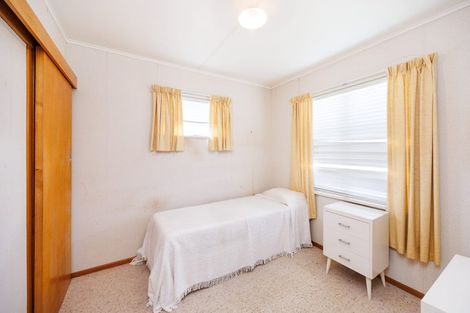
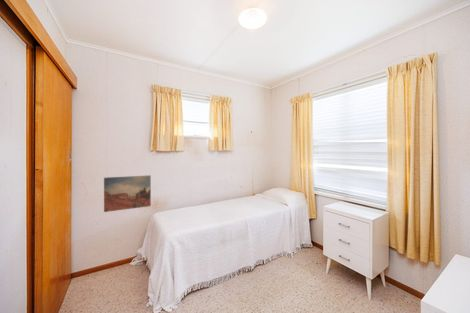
+ wall art (128, 192)
